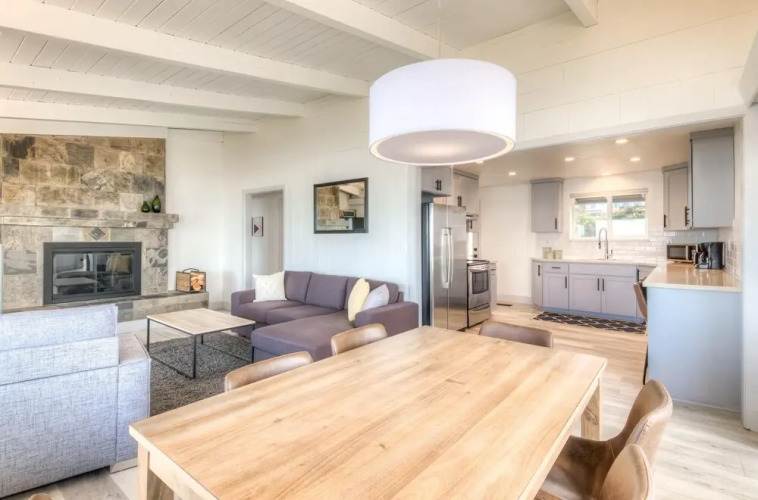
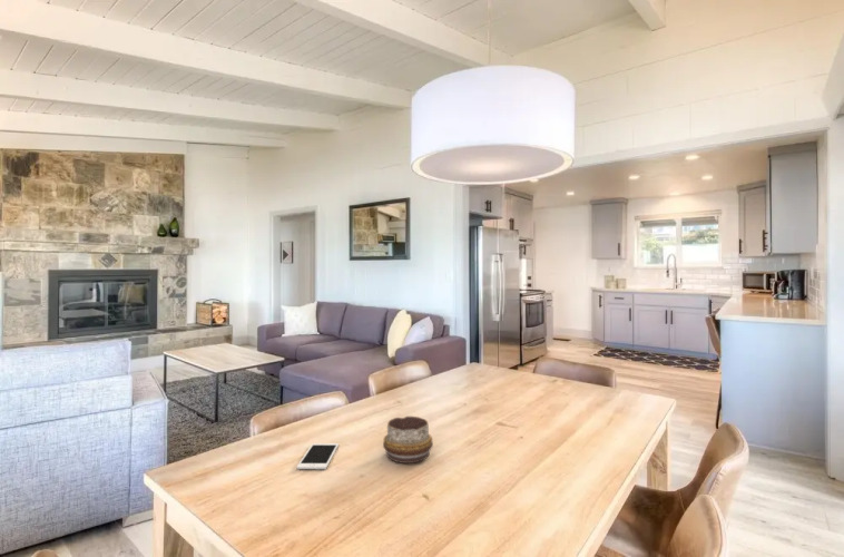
+ cell phone (318, 455)
+ decorative bowl (408, 439)
